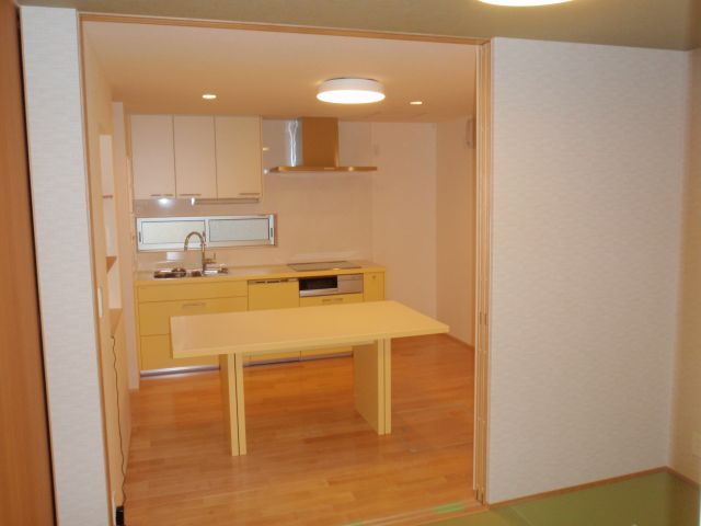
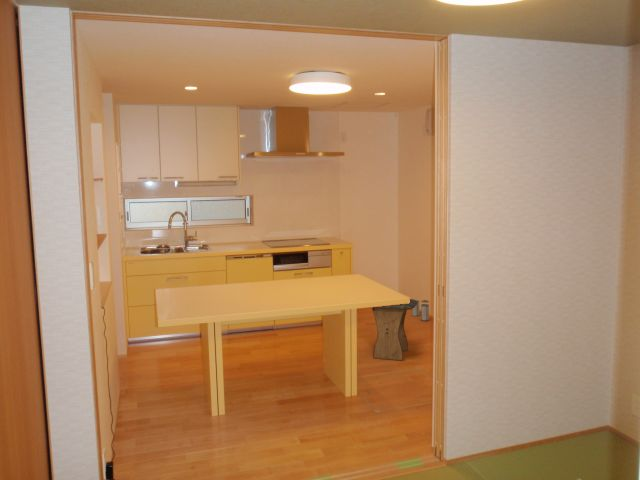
+ stool (390, 328)
+ trash can (421, 308)
